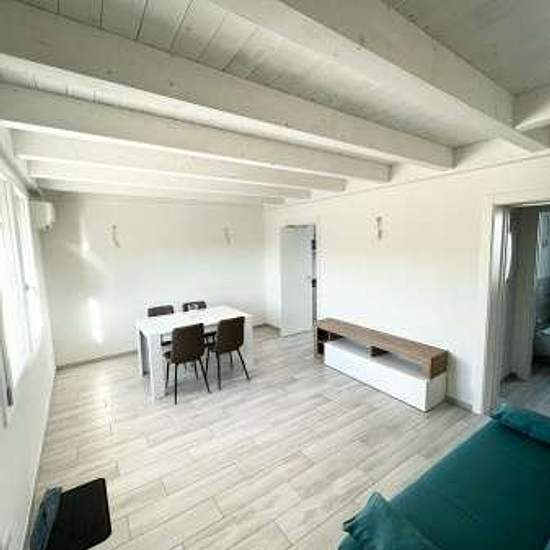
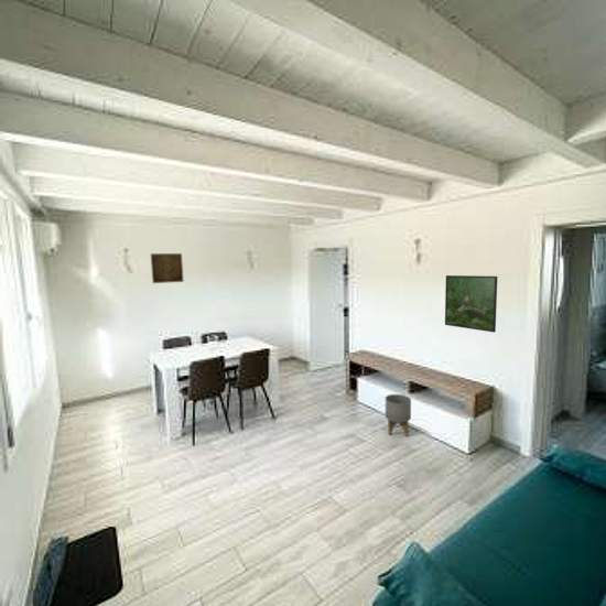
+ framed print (468, 302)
+ wall art (166, 268)
+ planter (398, 414)
